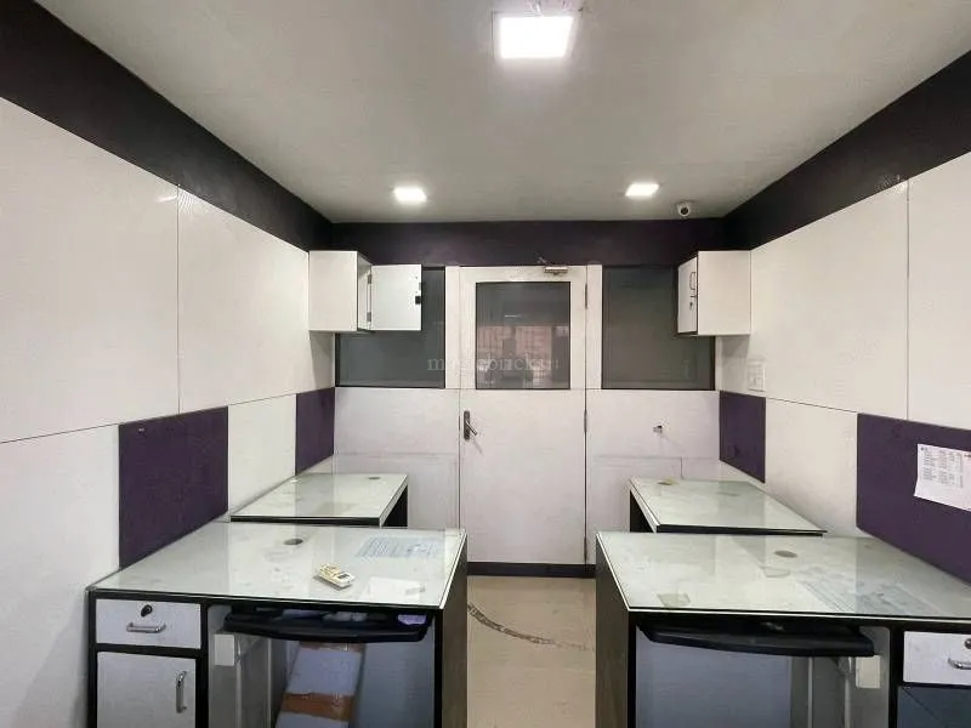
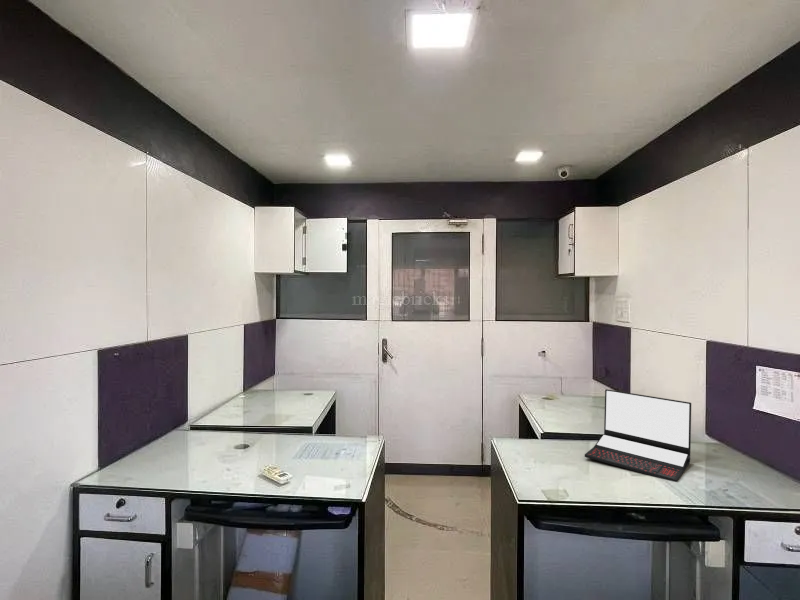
+ laptop (636, 430)
